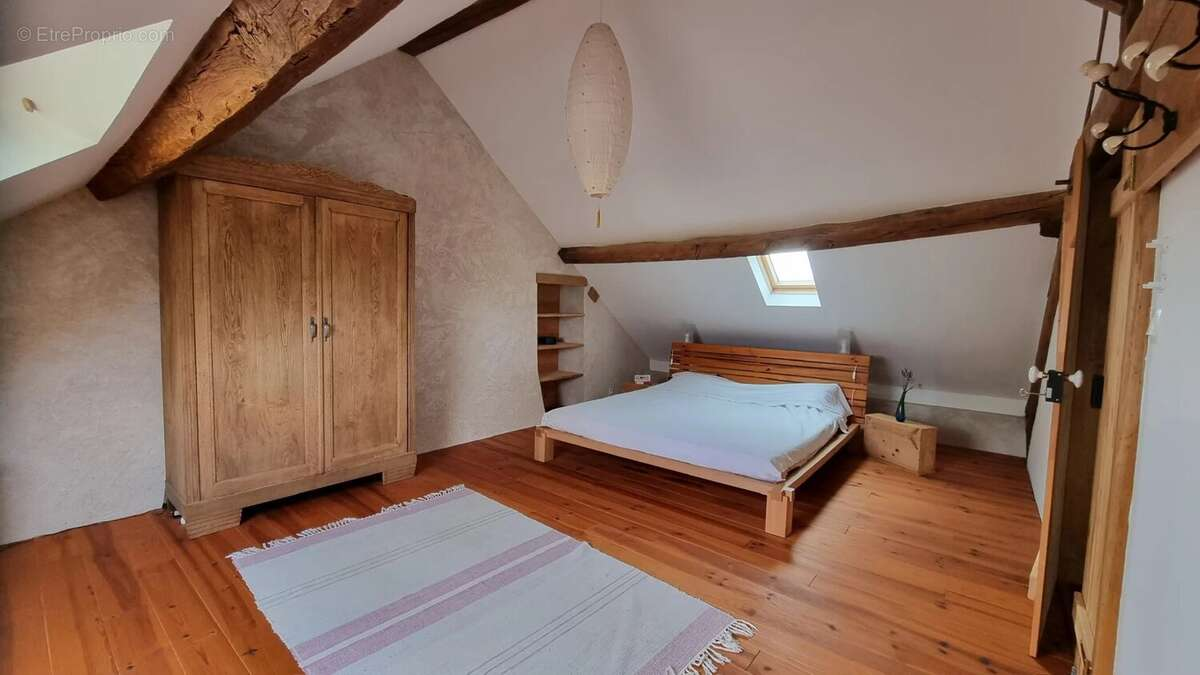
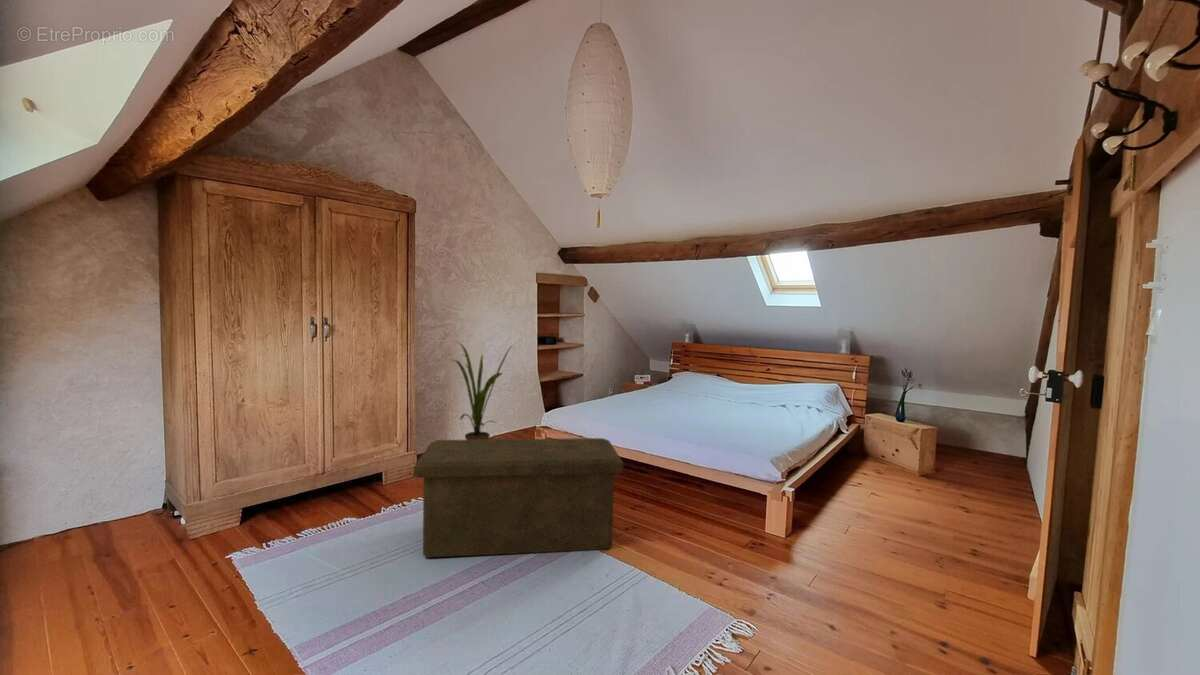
+ house plant (472, 398)
+ storage bench (521, 492)
